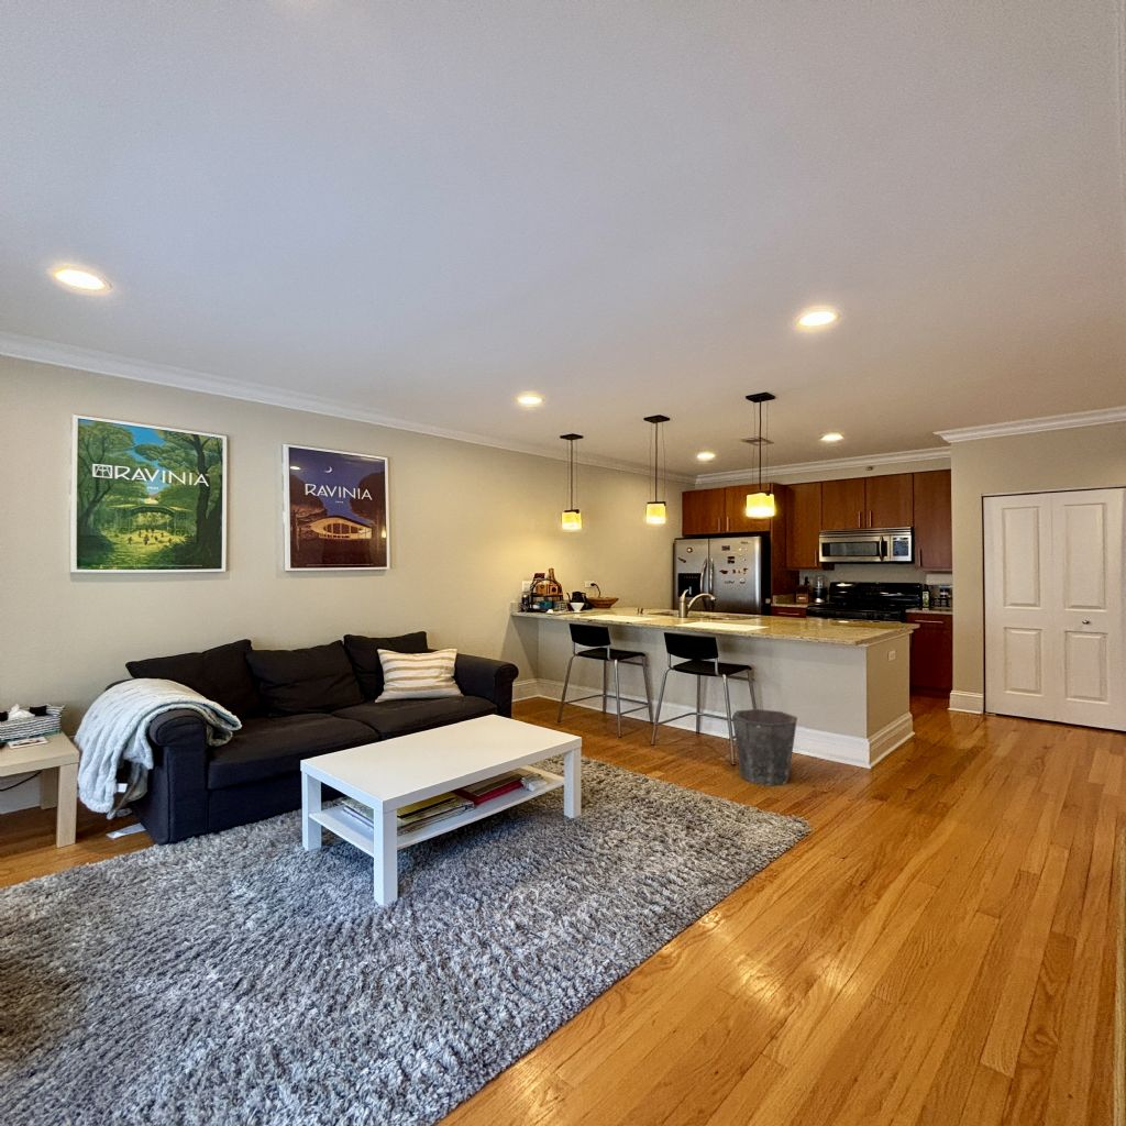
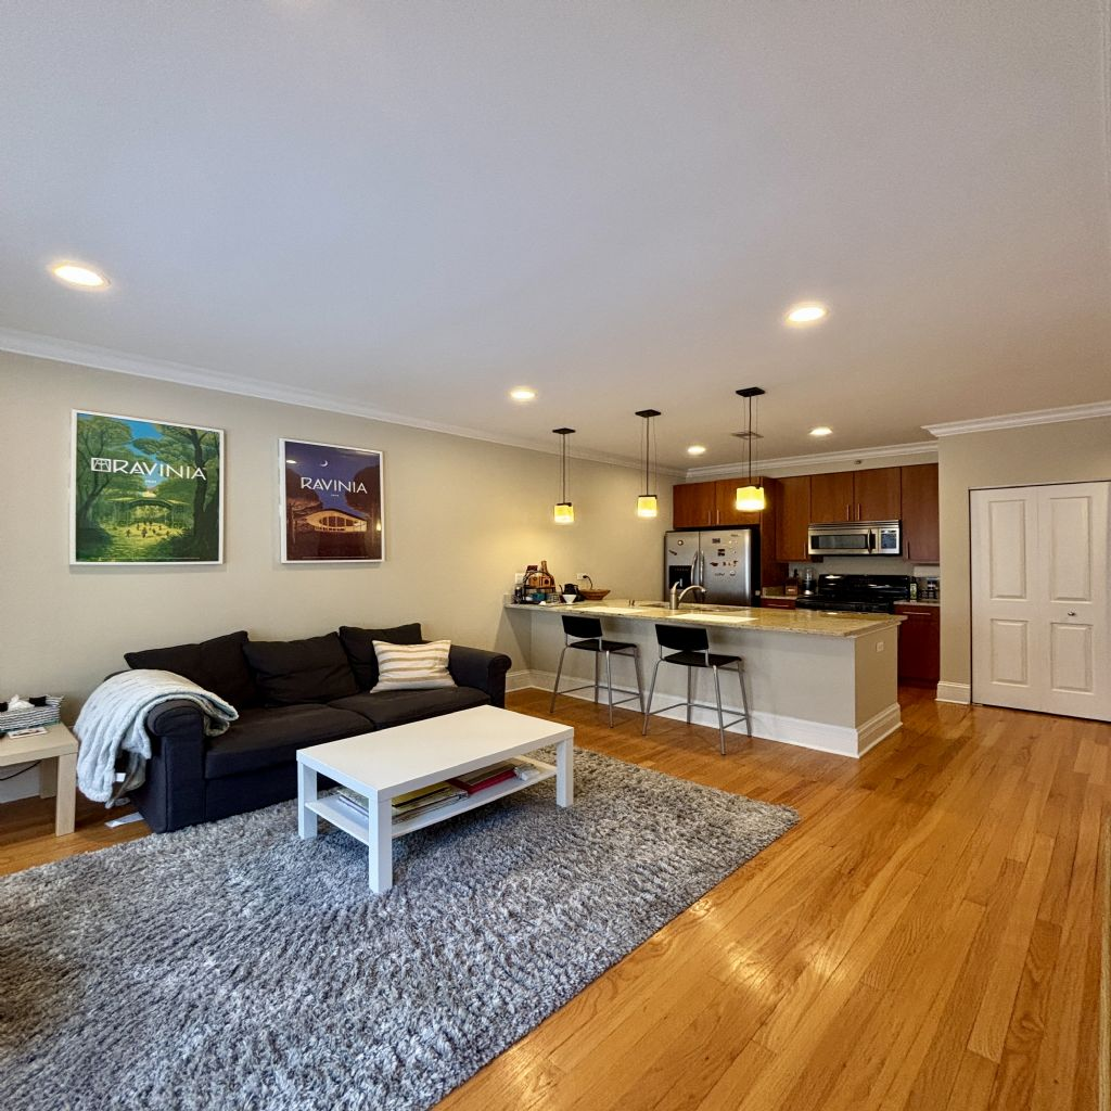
- waste bin (764, 747)
